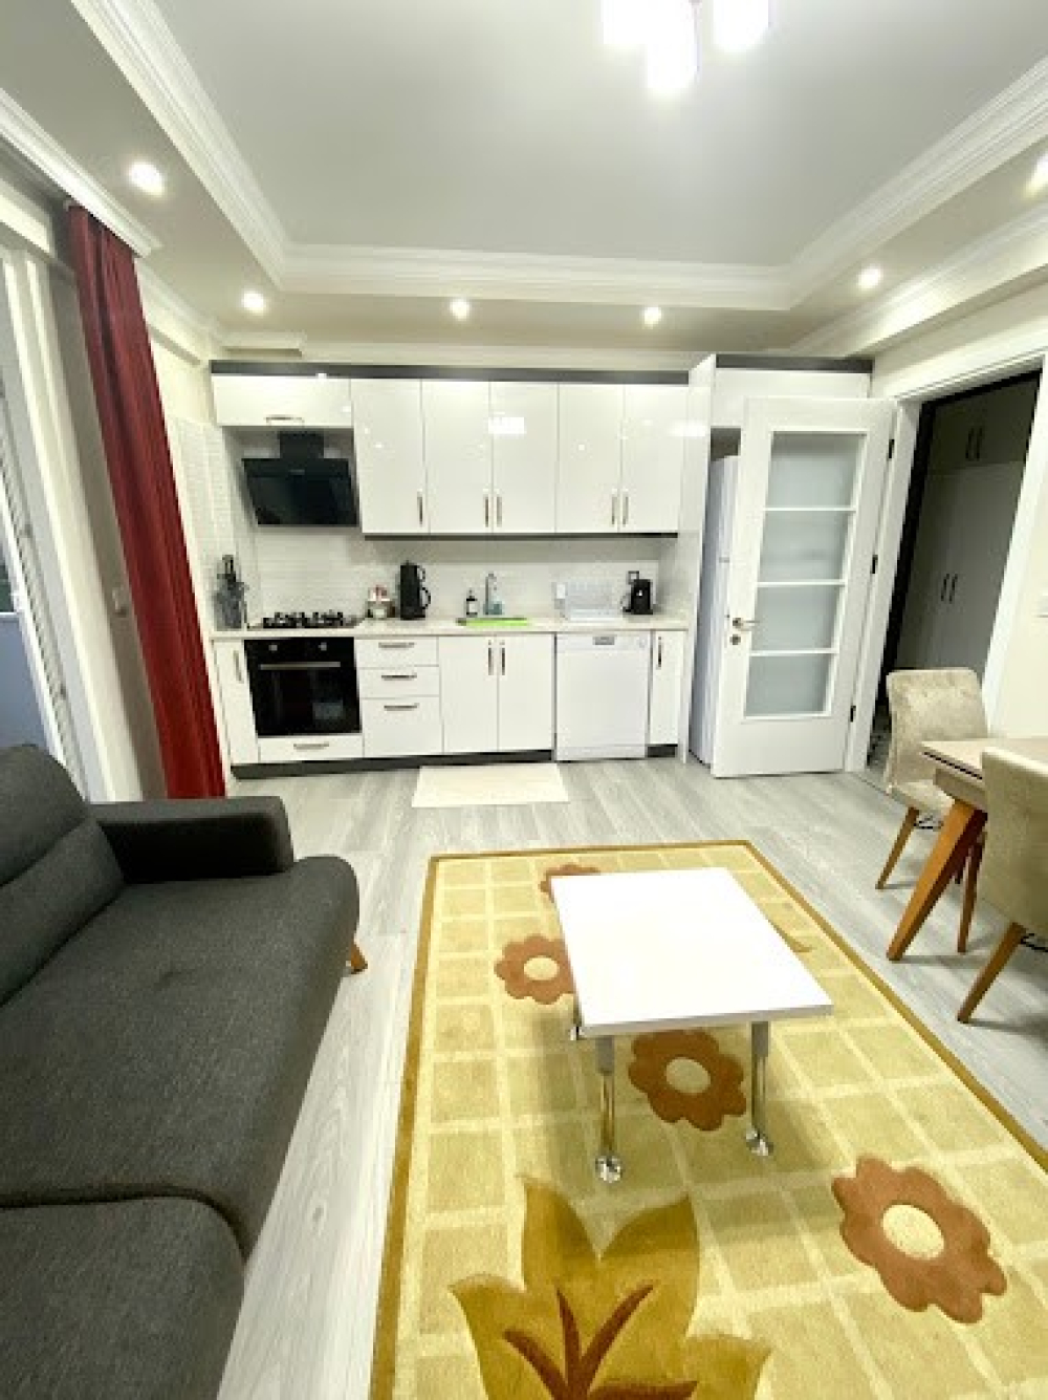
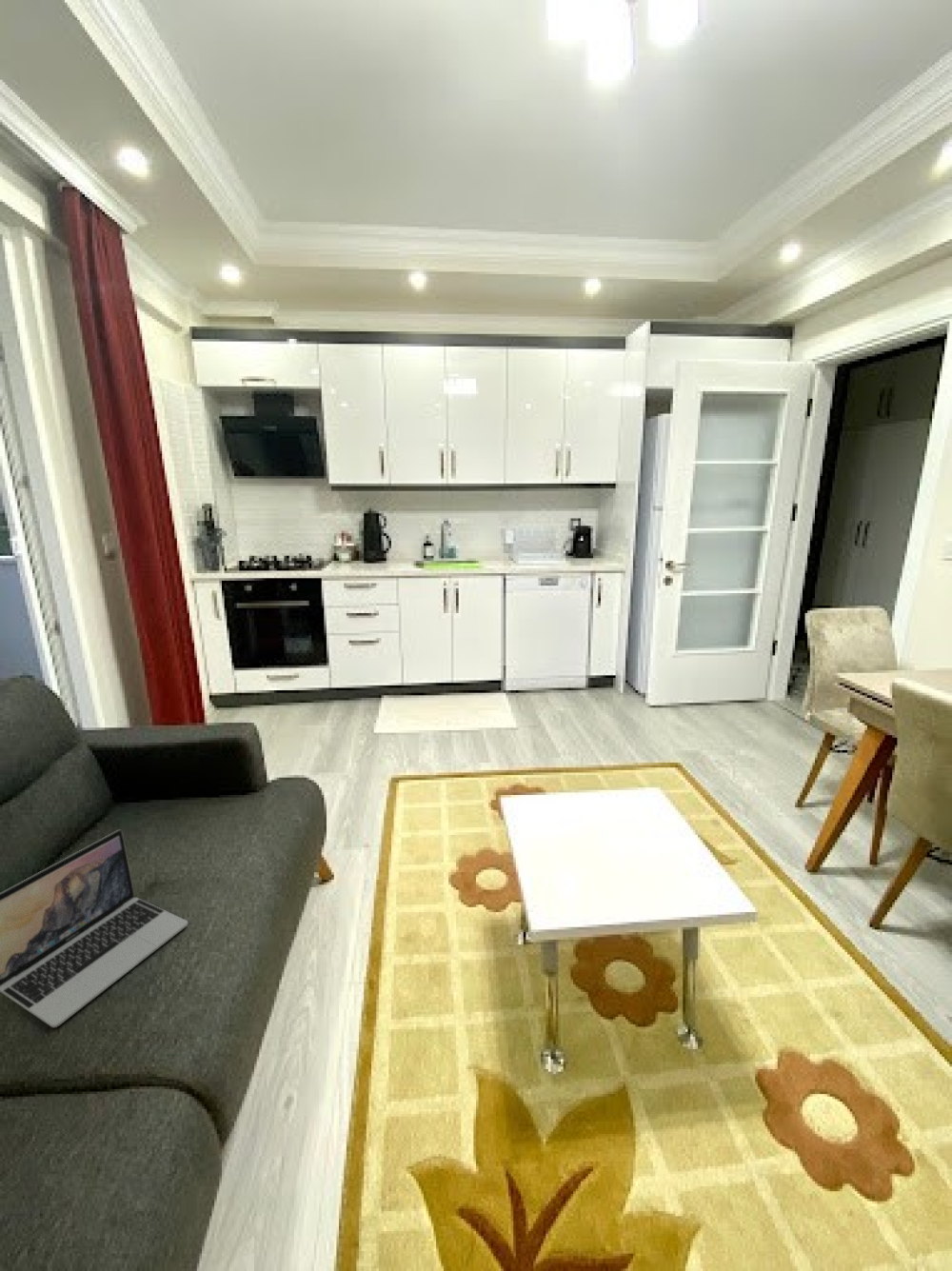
+ laptop (91, 917)
